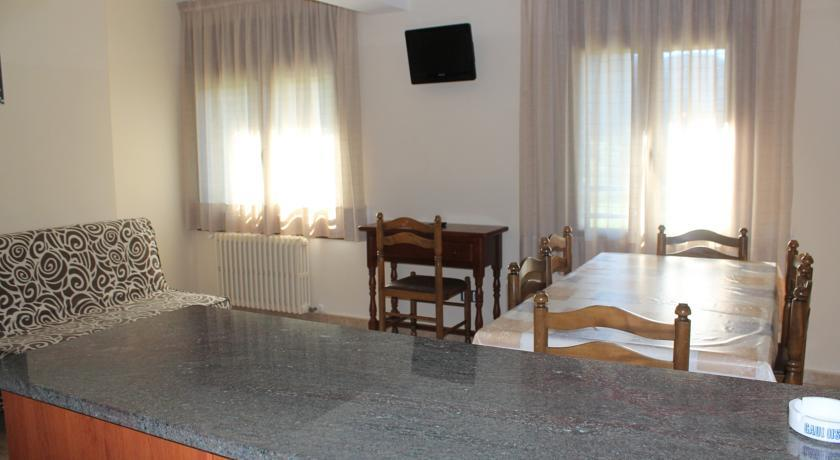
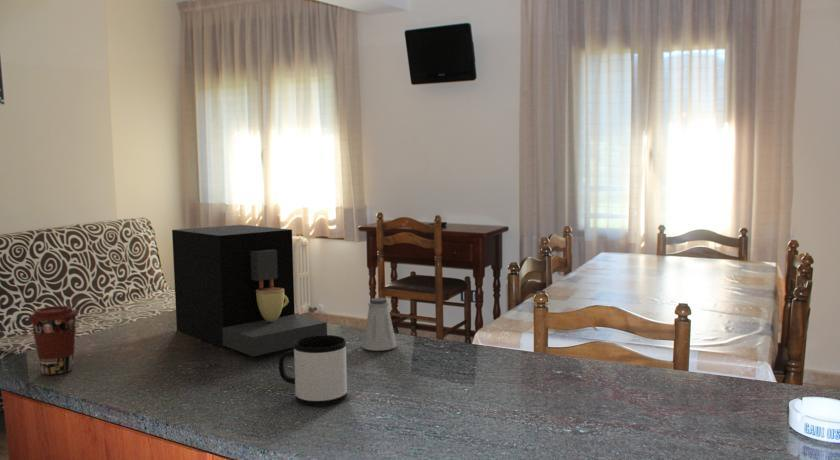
+ saltshaker (379, 322)
+ coffee cup (55, 339)
+ mug (311, 368)
+ coffee maker (246, 284)
